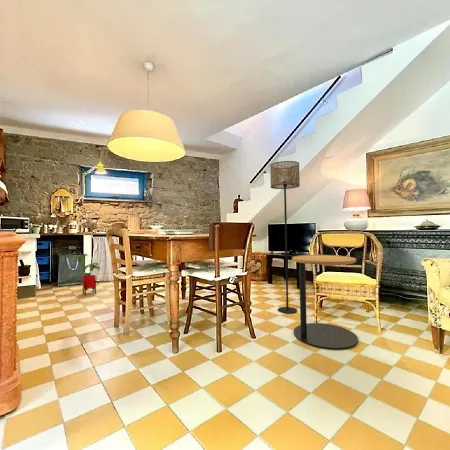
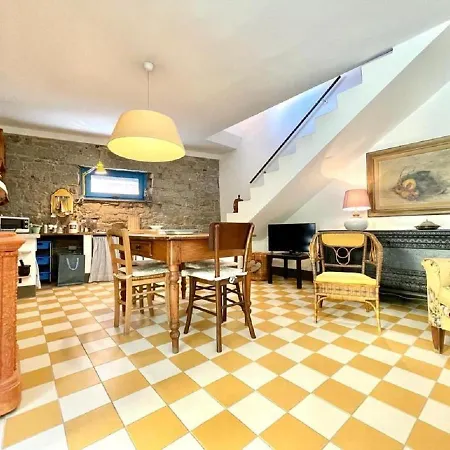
- floor lamp (286, 237)
- side table (305, 296)
- house plant (89, 272)
